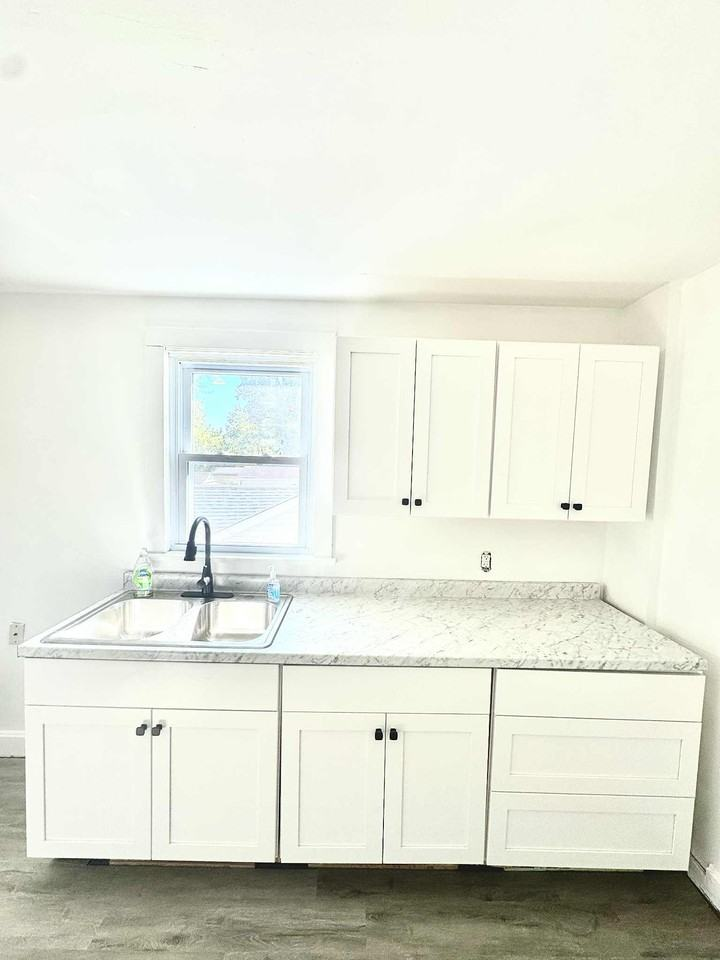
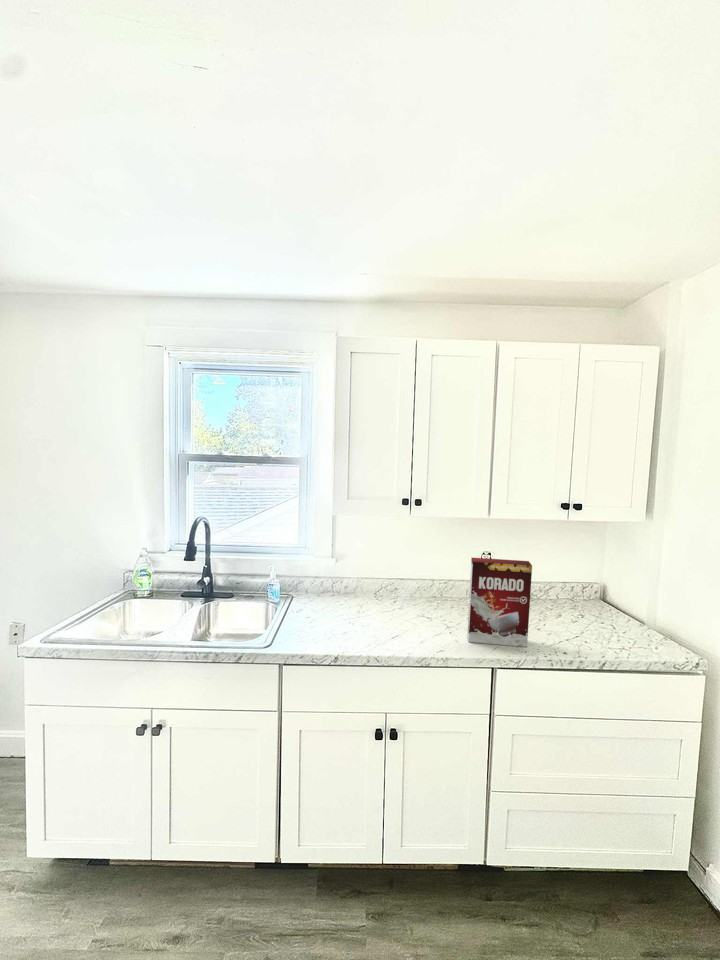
+ cereal box (498, 601)
